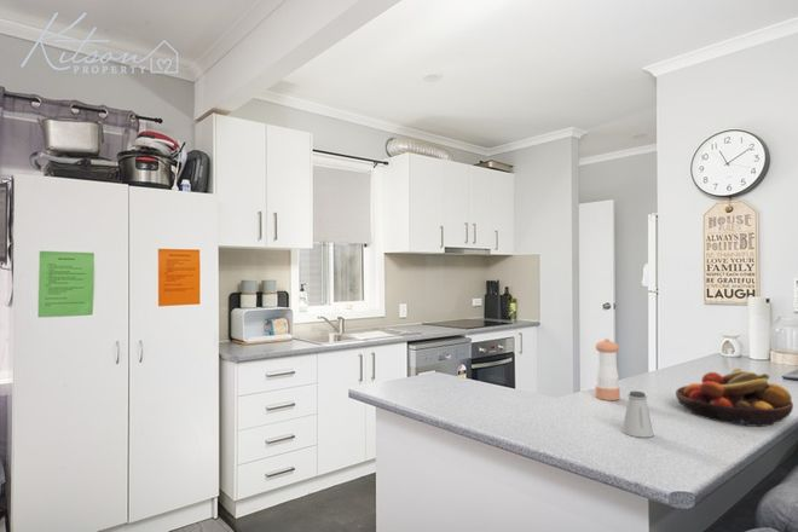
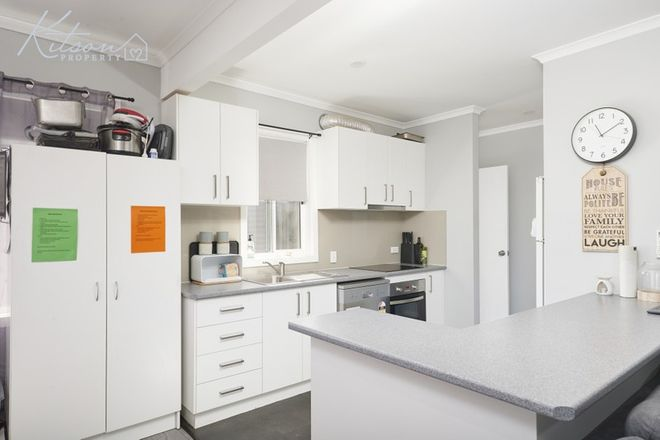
- pepper shaker (607, 368)
- saltshaker (637, 412)
- fruit bowl (730, 391)
